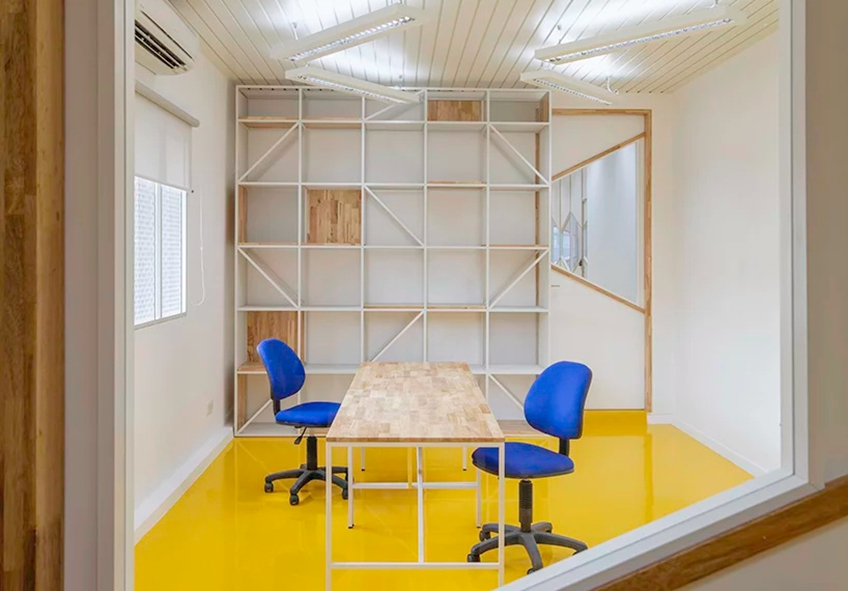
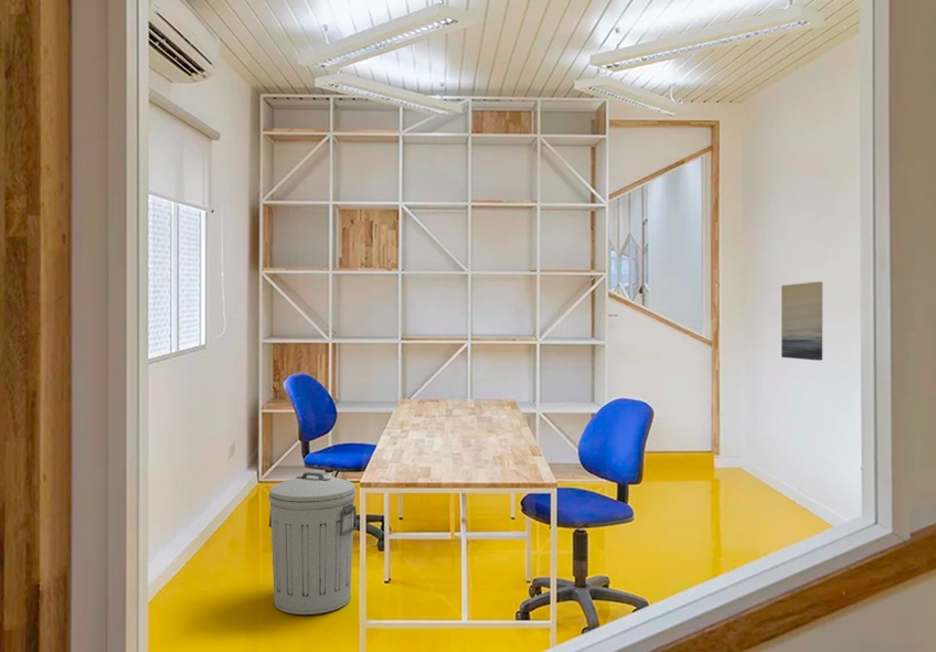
+ wall art (800, 321)
+ trash can (312, 536)
